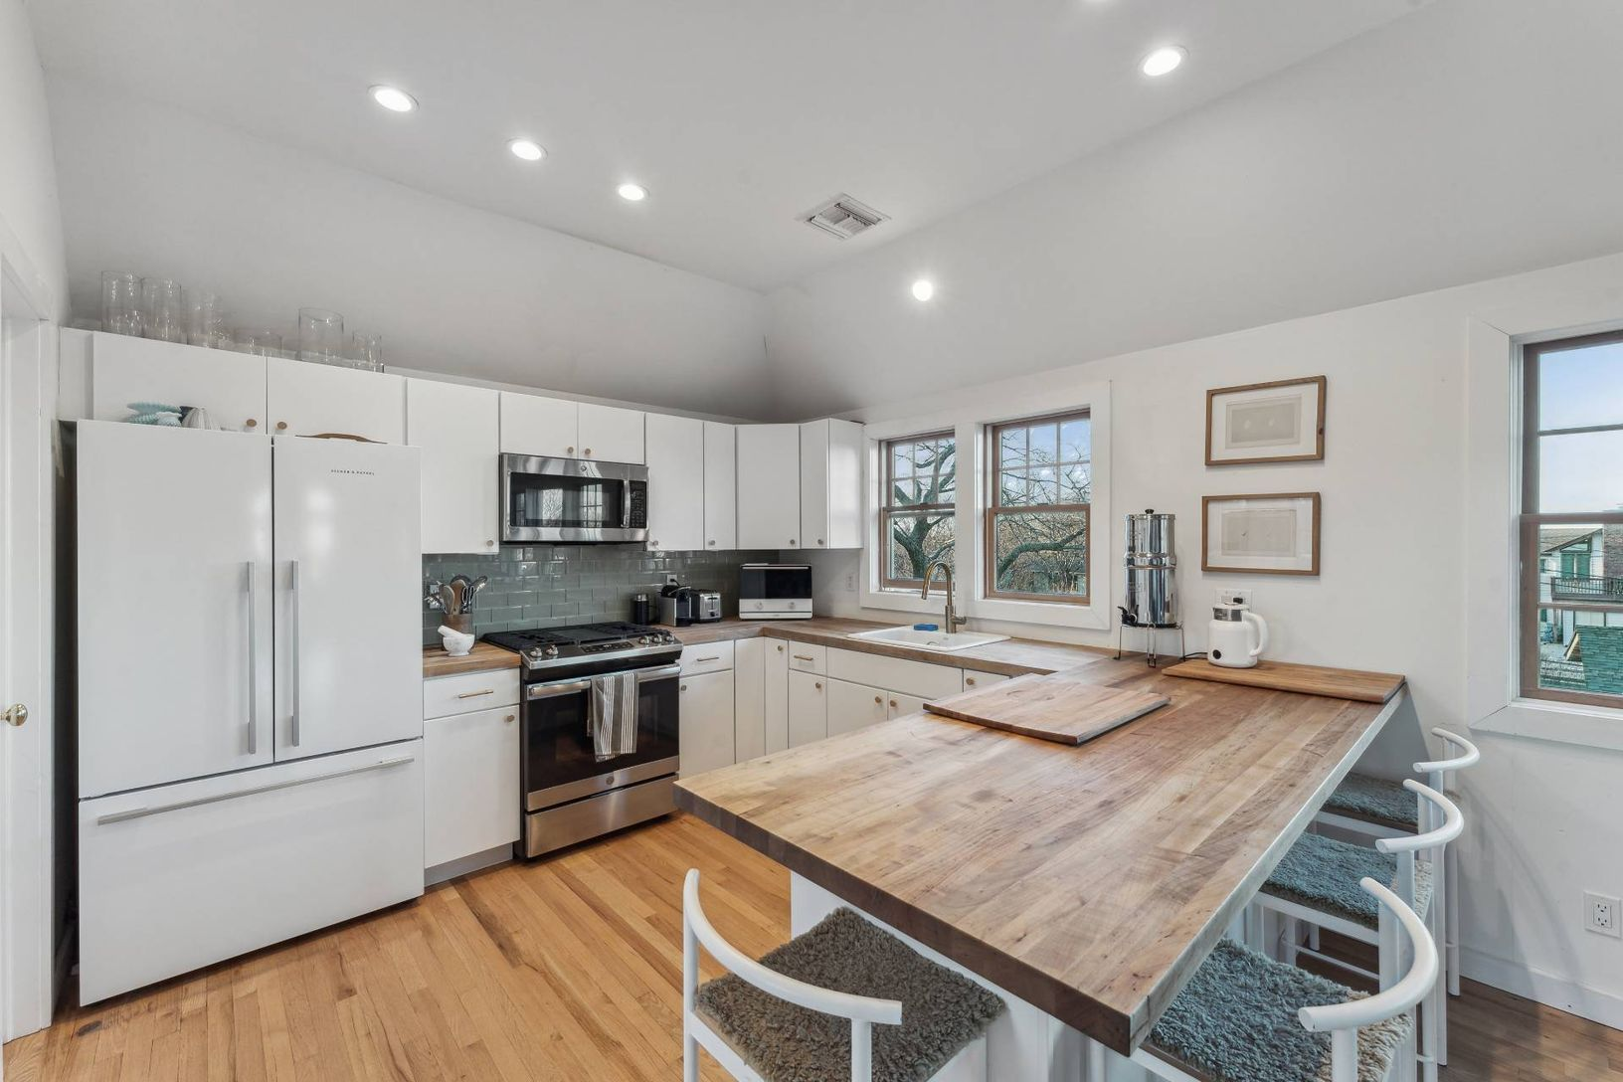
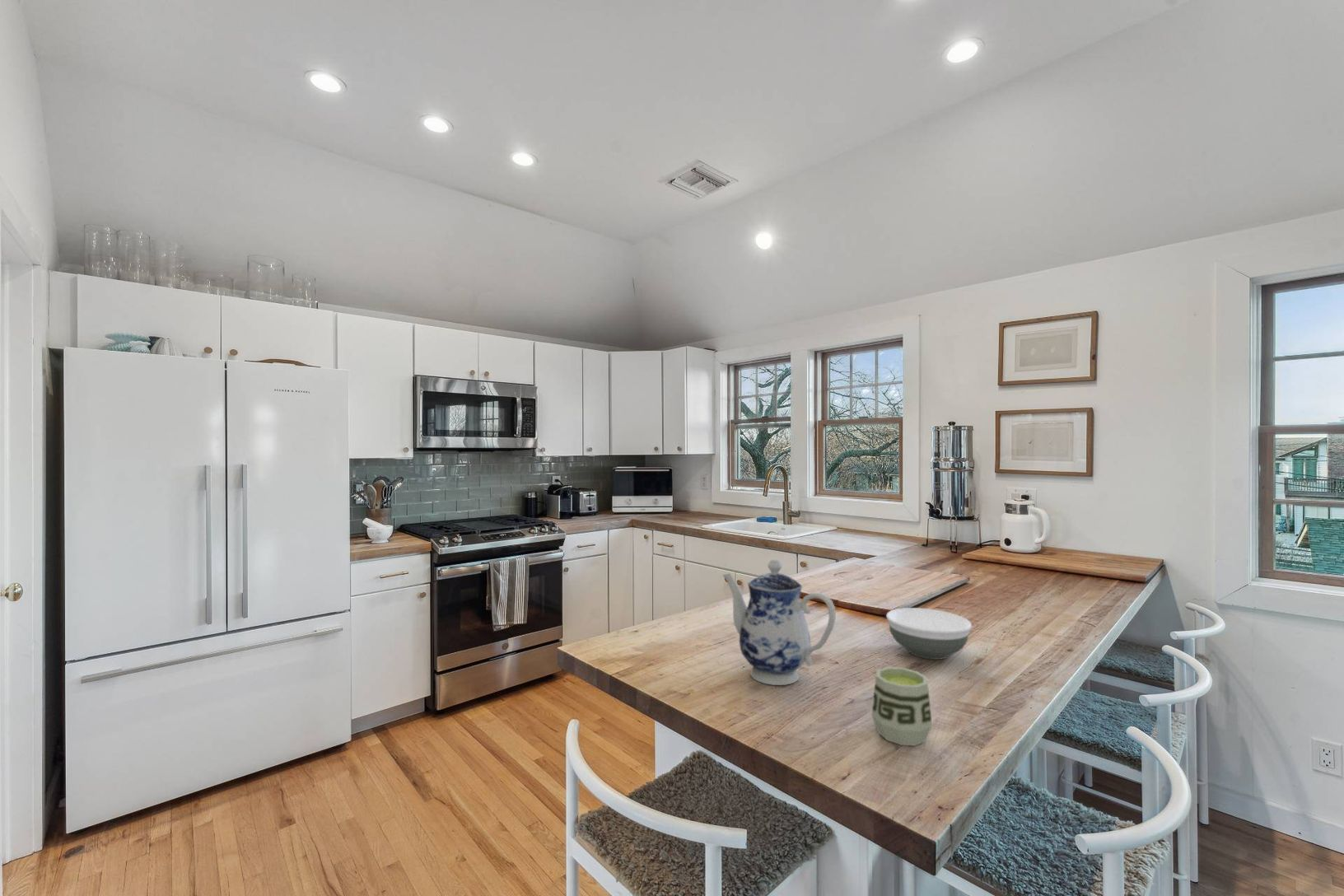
+ cup (901, 705)
+ bowl (927, 635)
+ teapot (774, 617)
